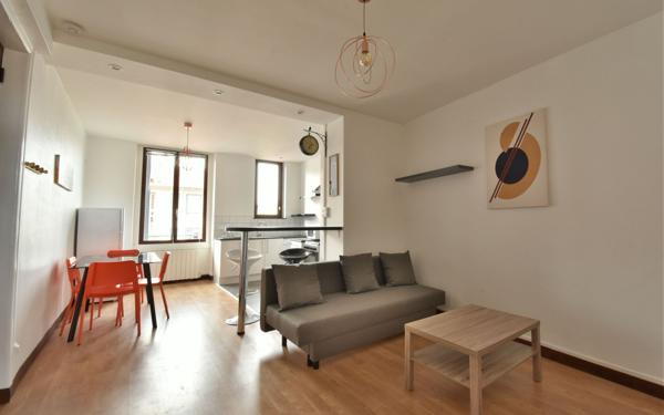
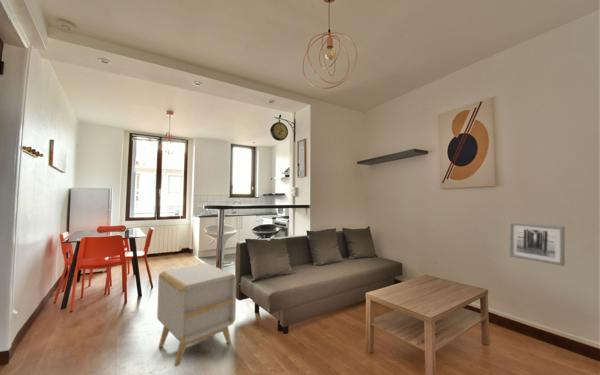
+ side table (196, 308)
+ wall art (535, 242)
